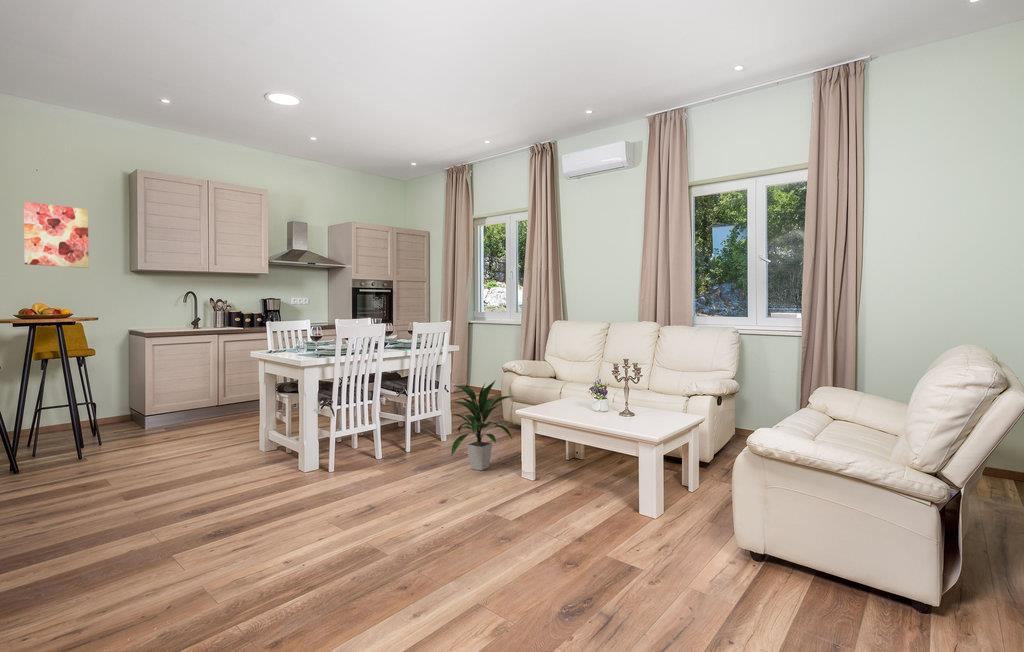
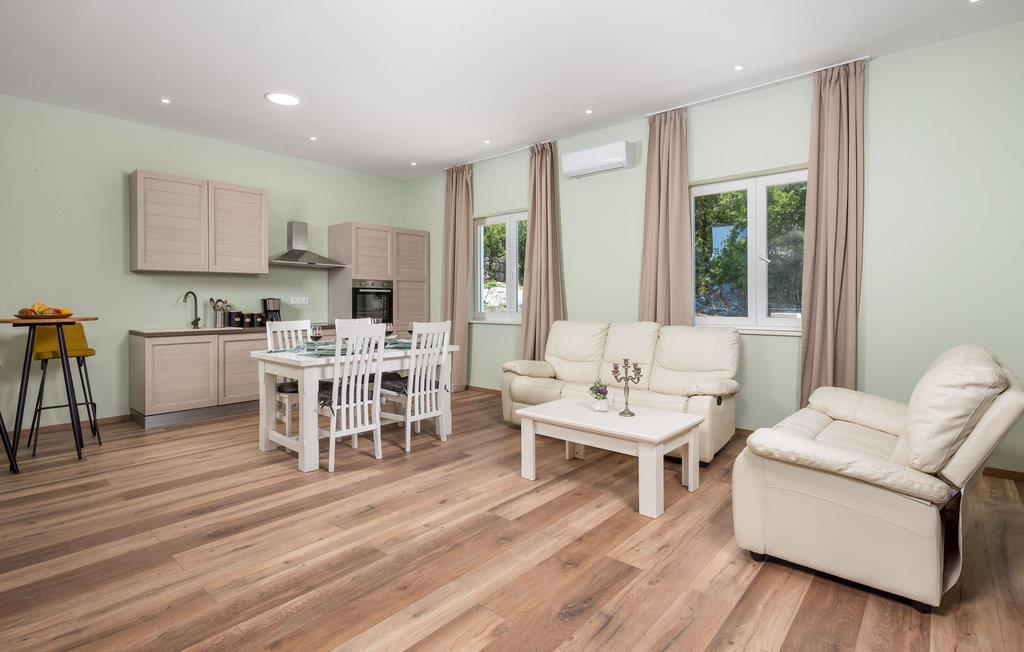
- wall art (57, 236)
- indoor plant (476, 423)
